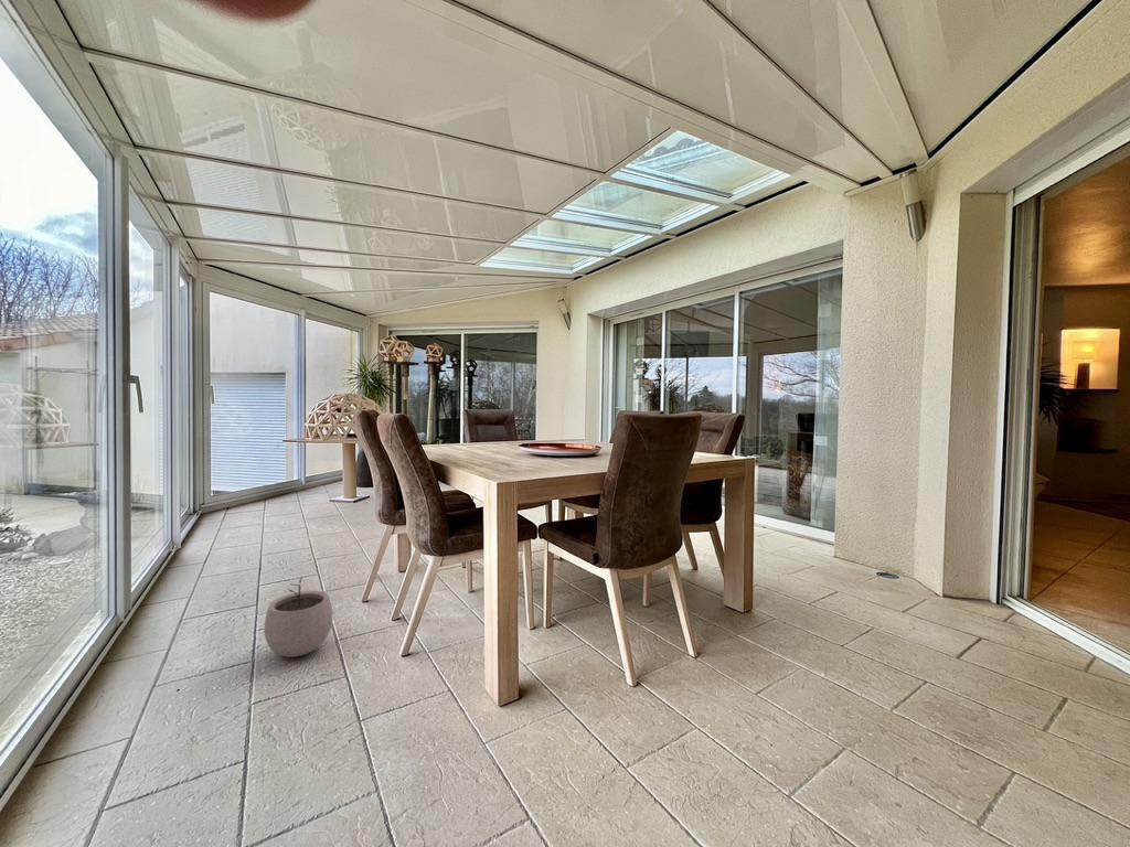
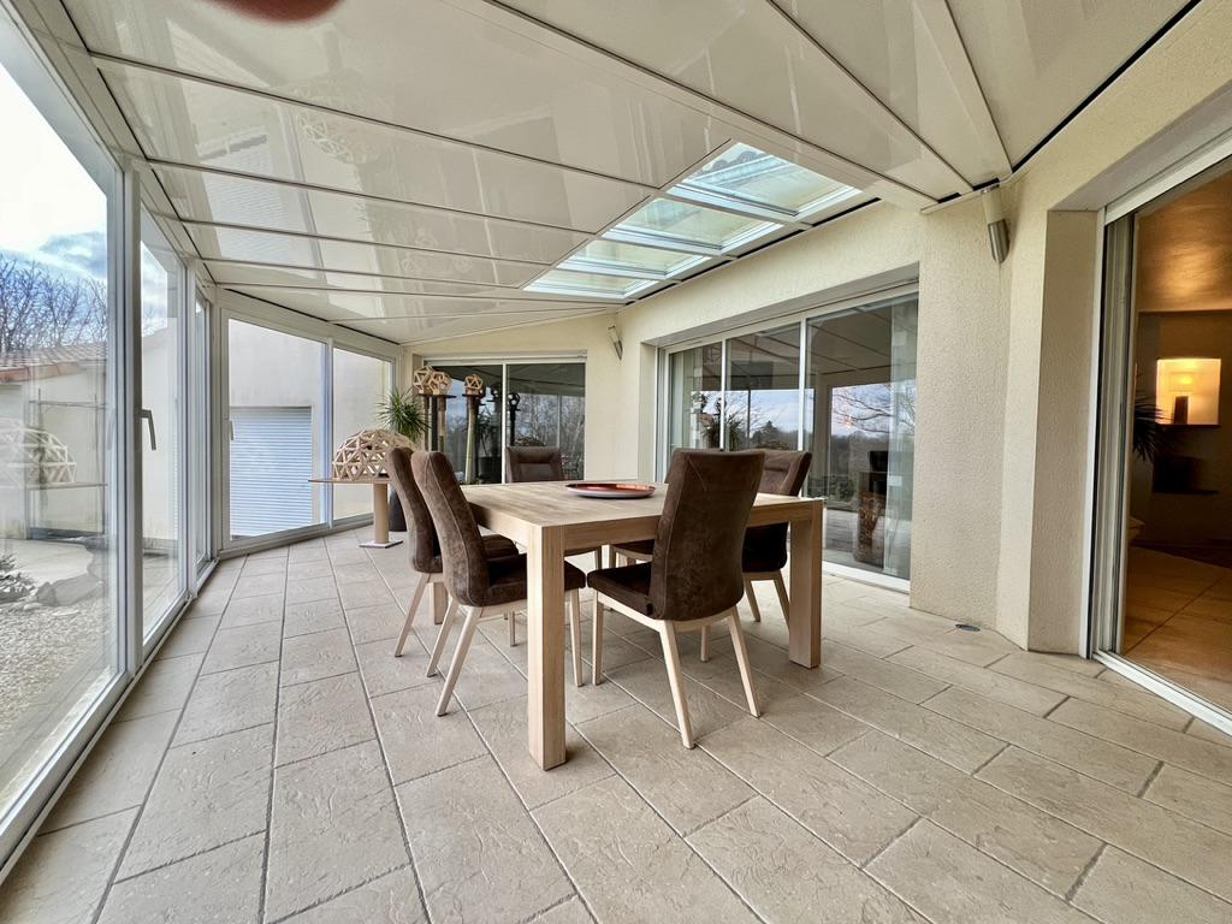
- plant pot (299, 614)
